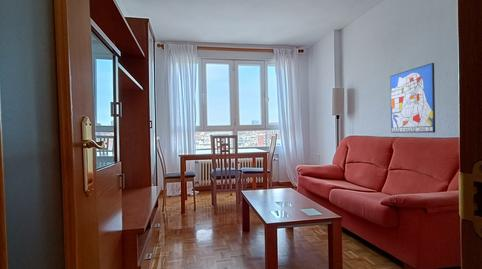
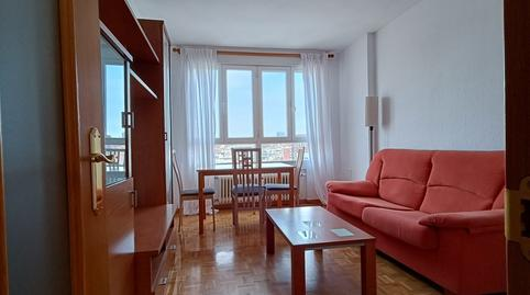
- wall art (410, 101)
